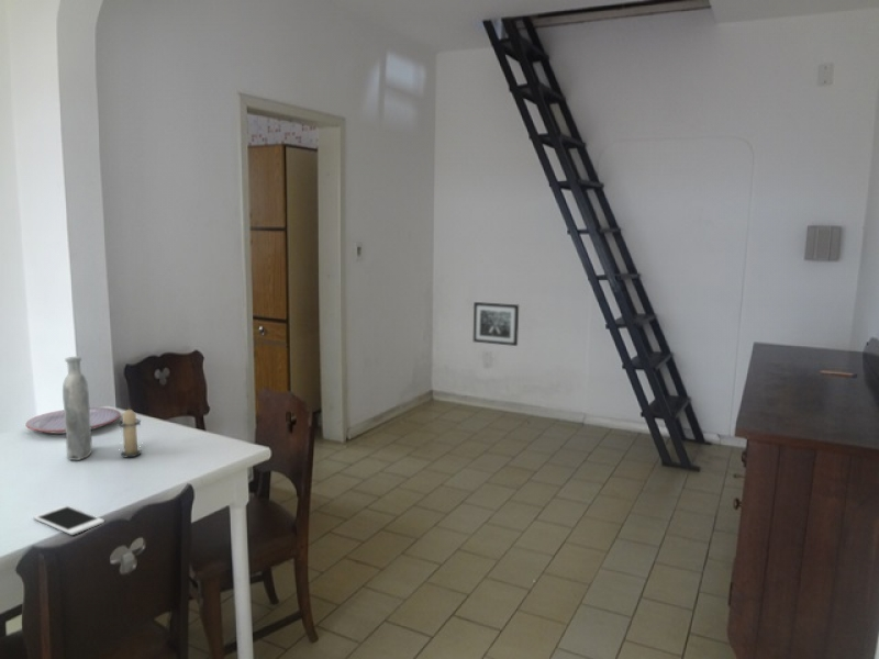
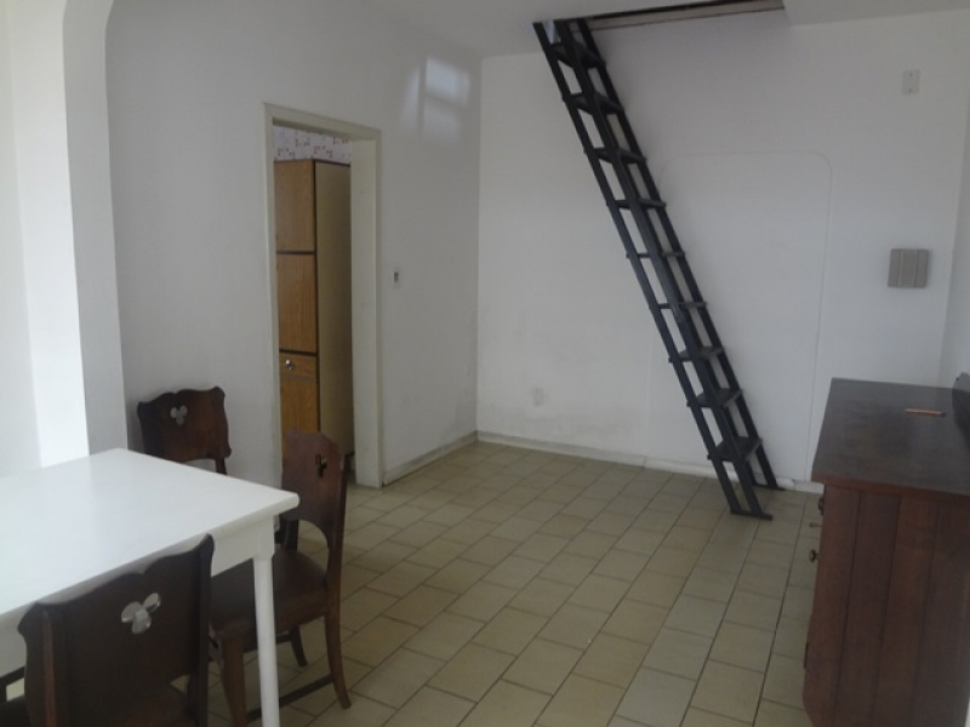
- cell phone (68, 518)
- plate (64, 421)
- wall art (496, 323)
- candle (130, 431)
- bottle (76, 405)
